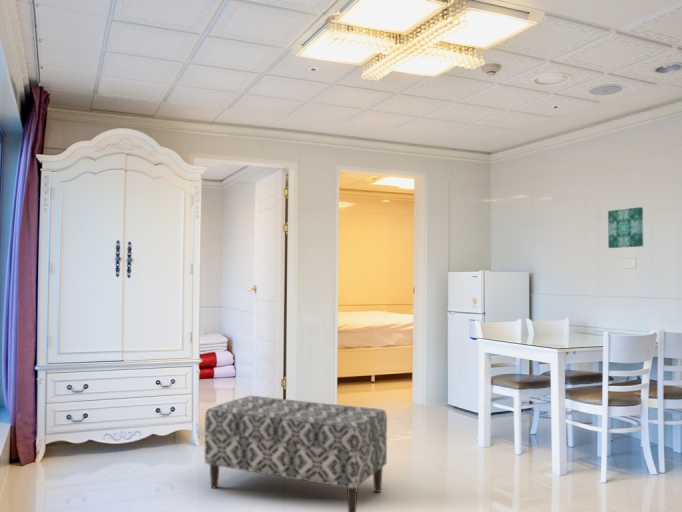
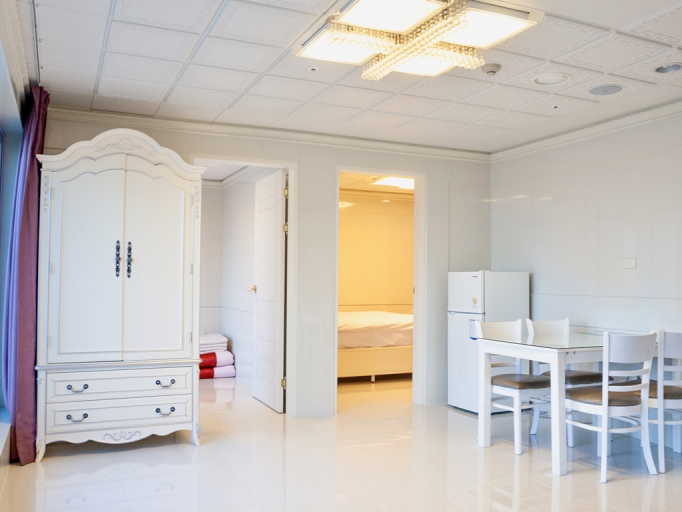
- wall art (625, 228)
- bench (295, 449)
